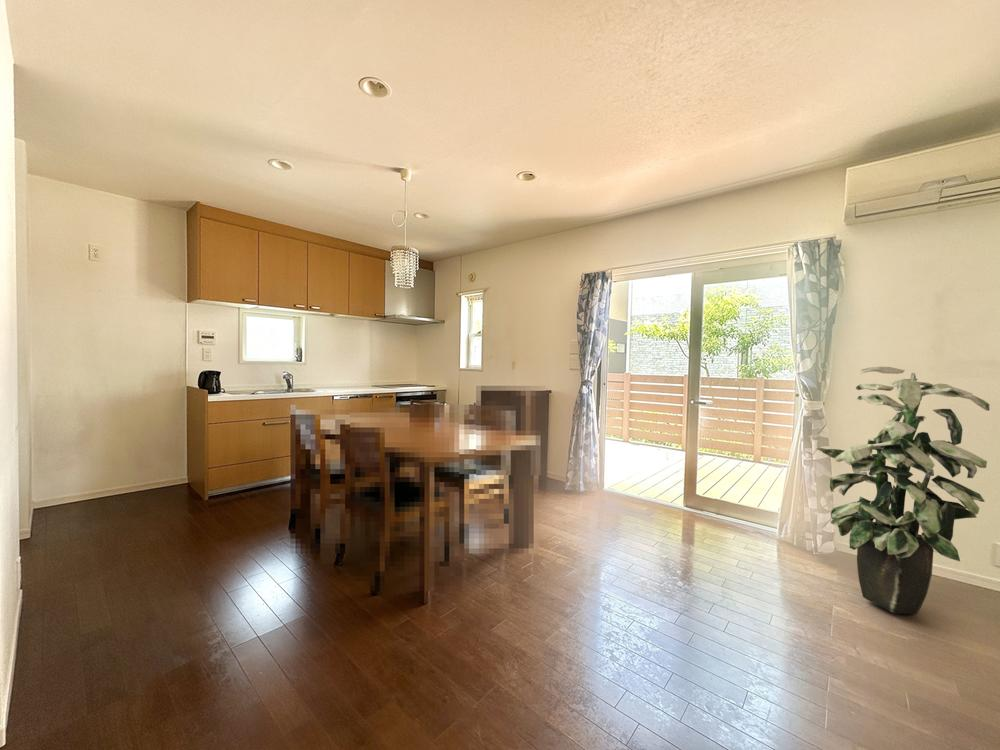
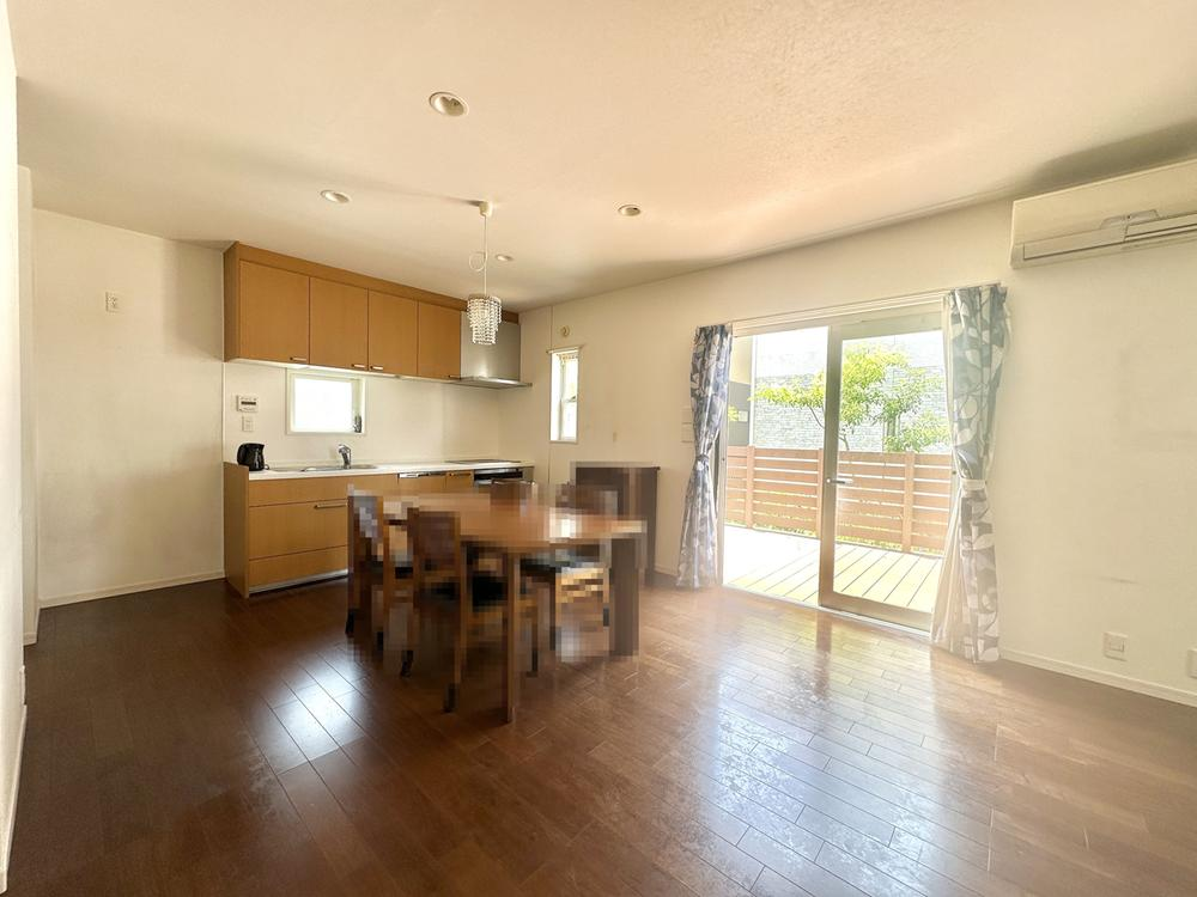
- indoor plant (893, 485)
